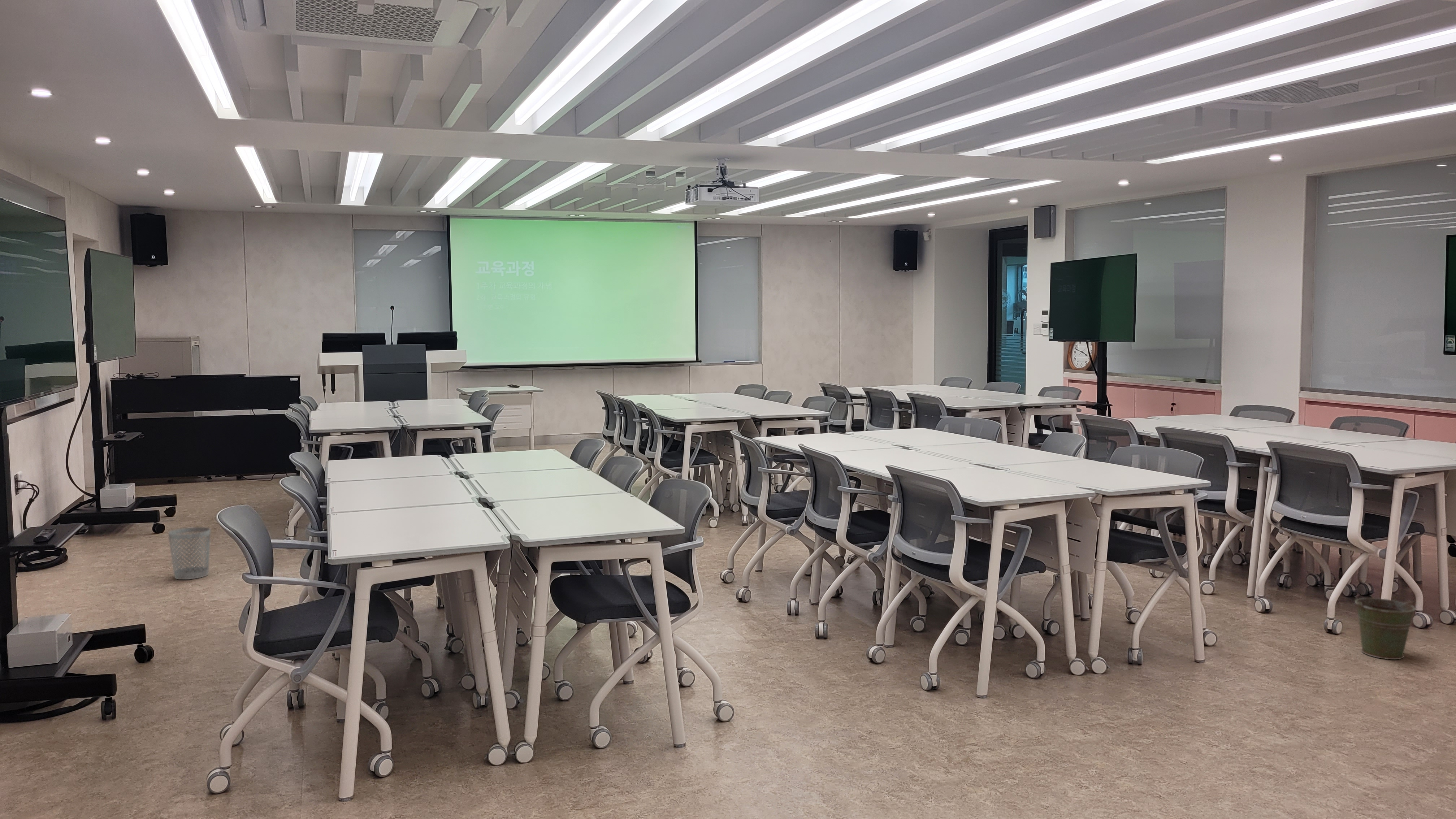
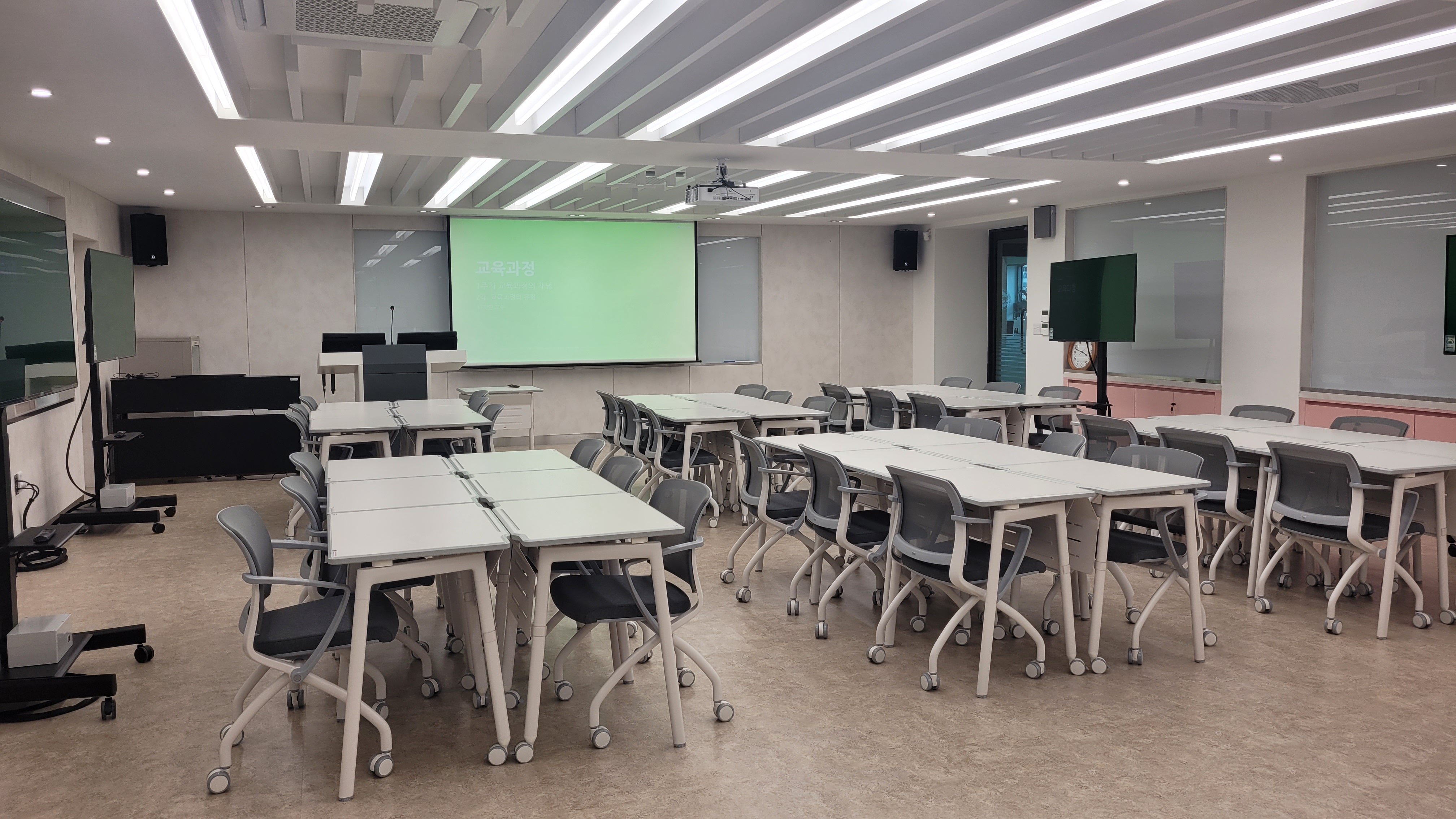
- wastebasket (190, 553)
- bucket (1383, 627)
